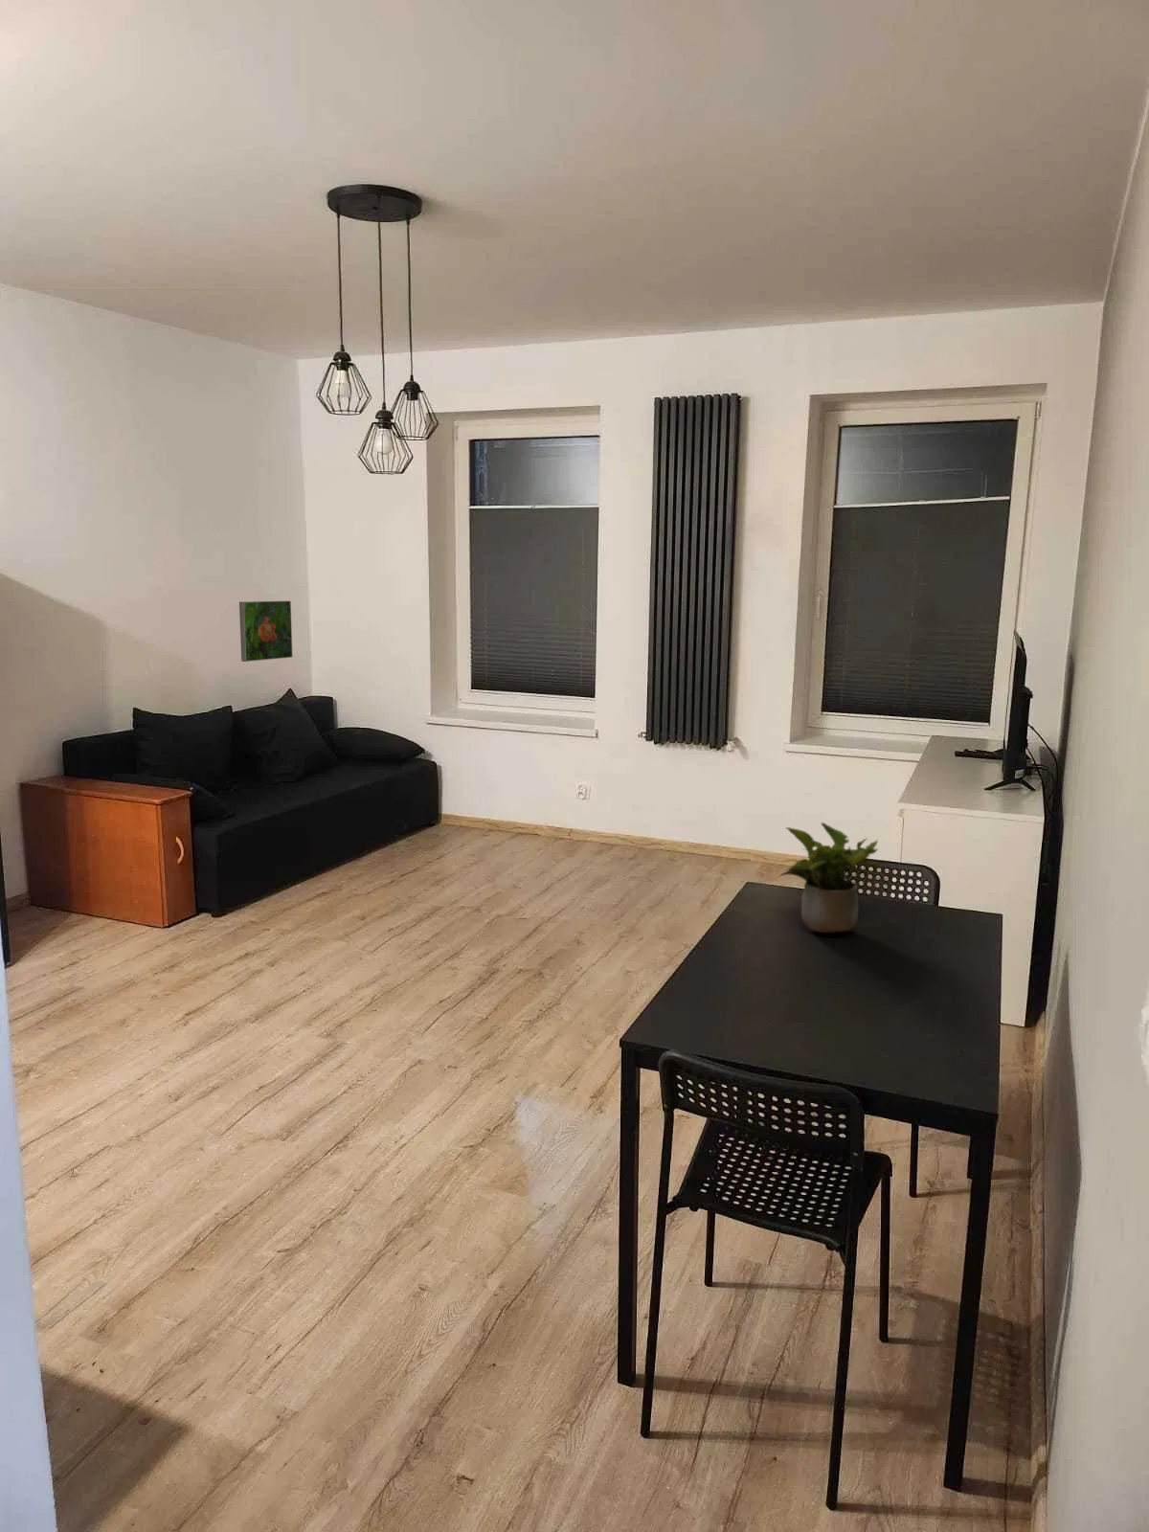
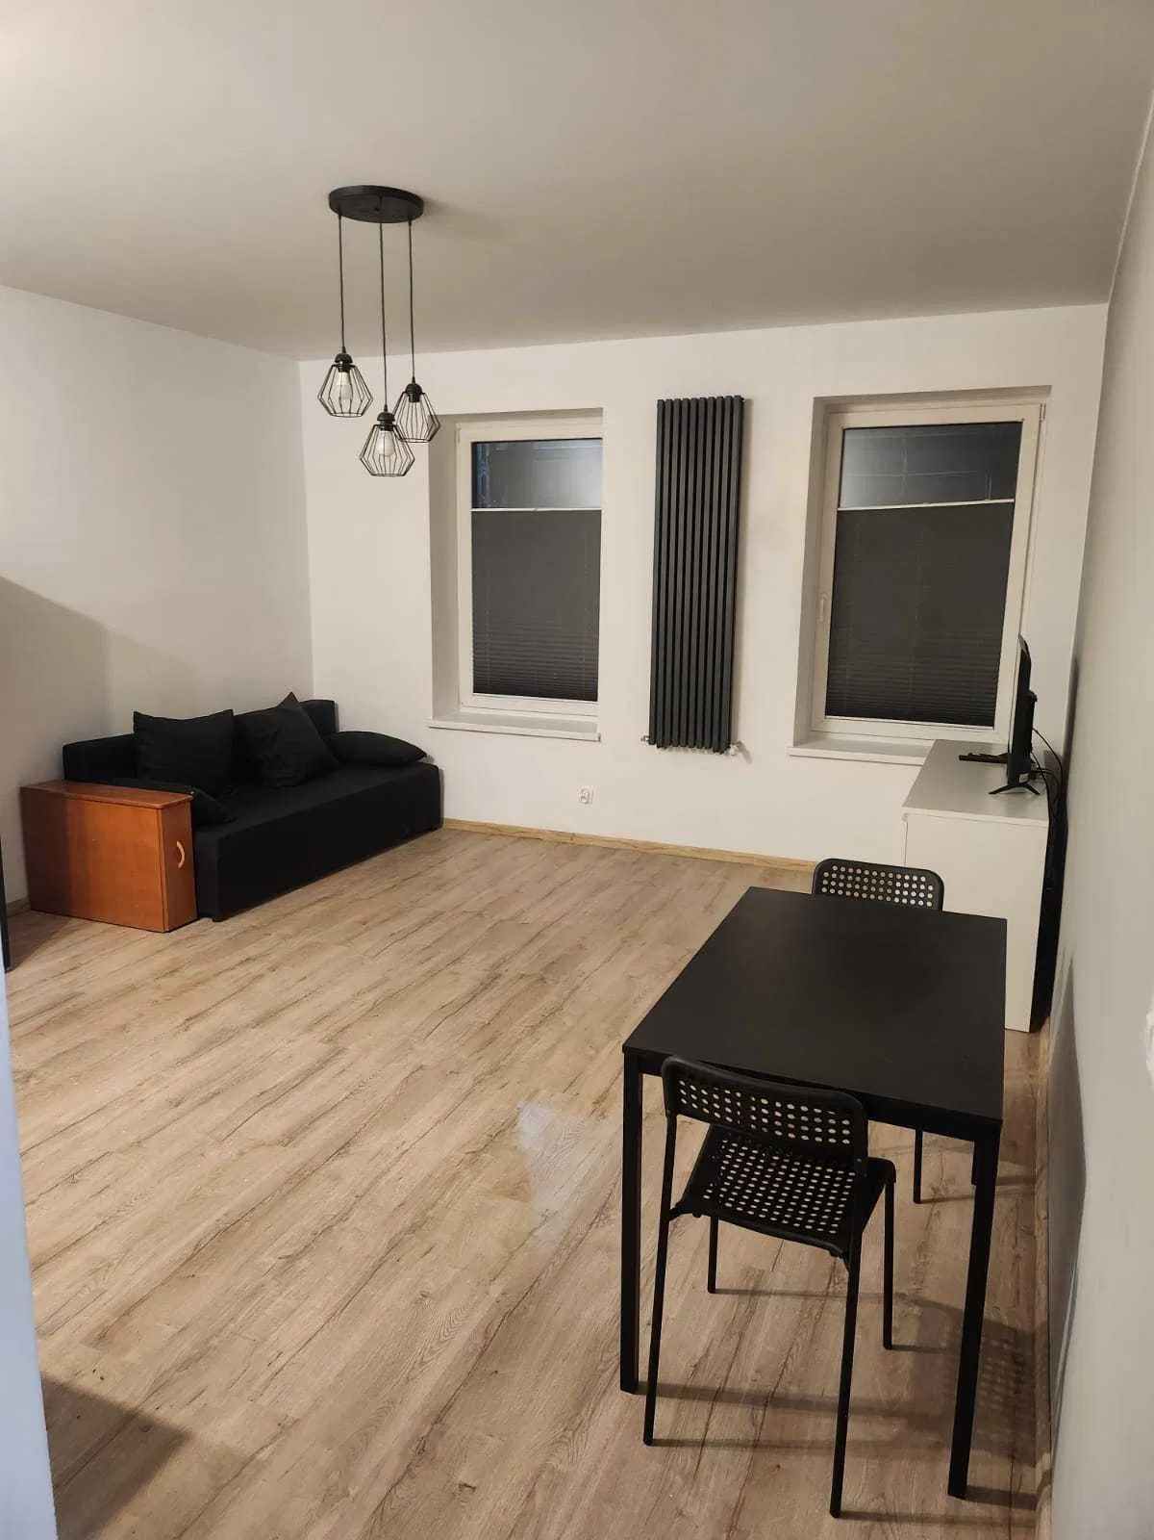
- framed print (267, 630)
- potted plant (827, 876)
